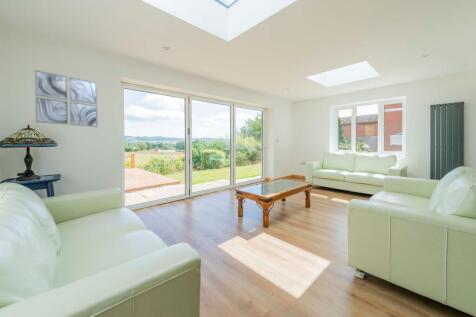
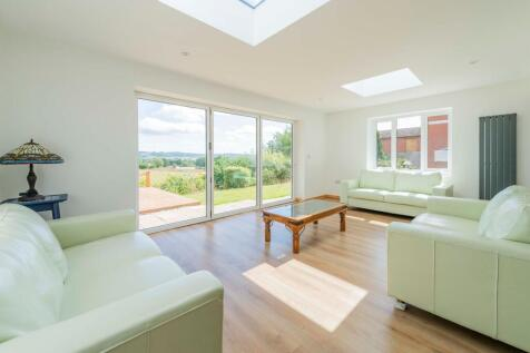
- wall art (67, 101)
